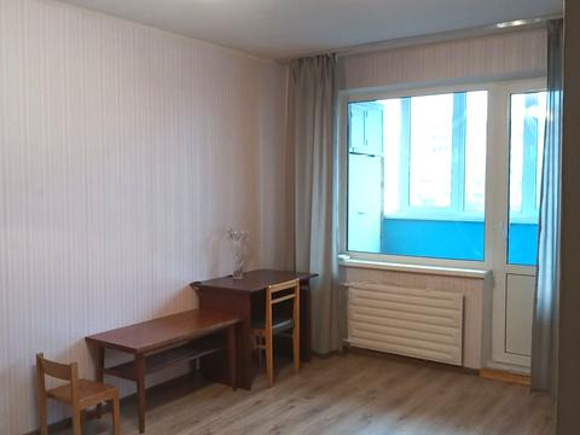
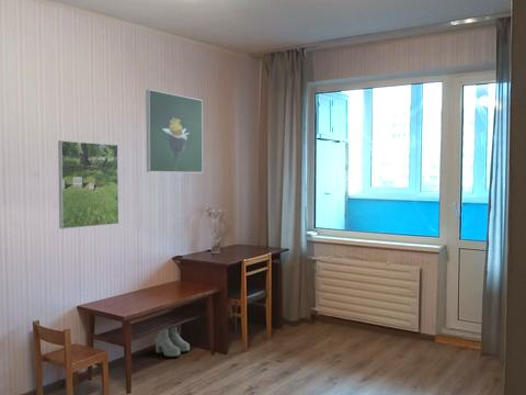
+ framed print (175, 134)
+ boots (172, 337)
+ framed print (90, 184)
